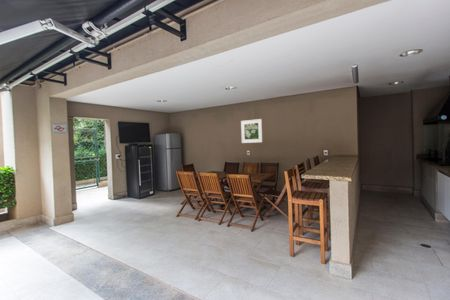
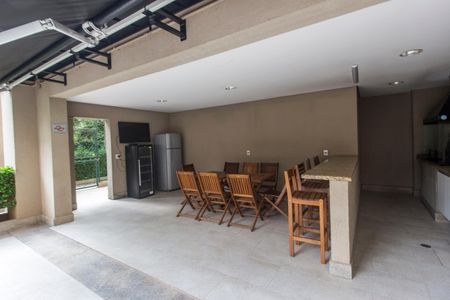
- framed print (251, 131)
